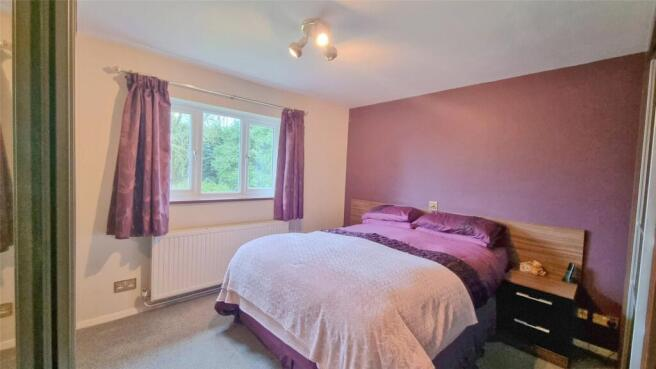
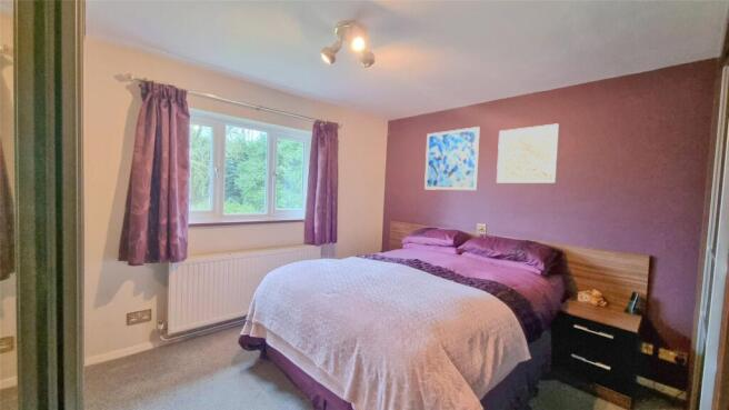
+ wall art (450, 160)
+ wall art (526, 154)
